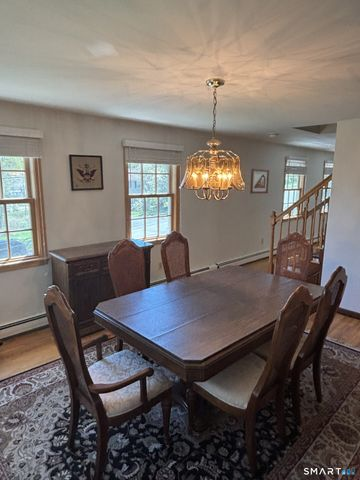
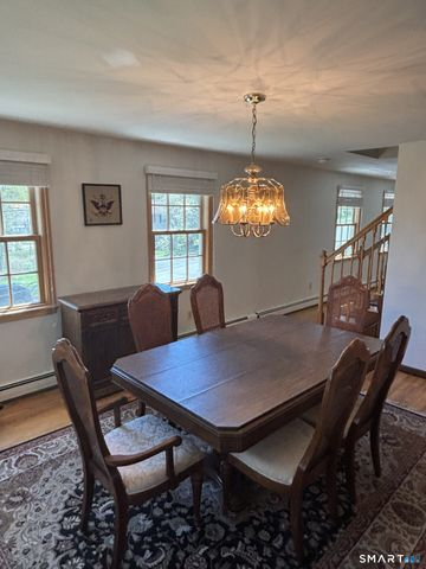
- picture frame (259, 181)
